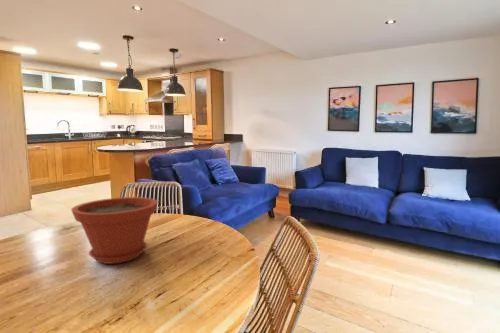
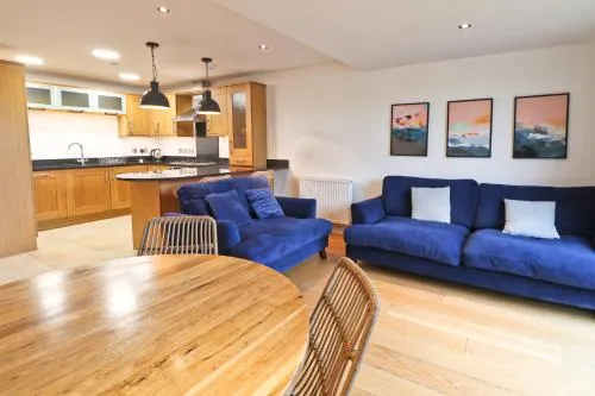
- plant pot (118, 230)
